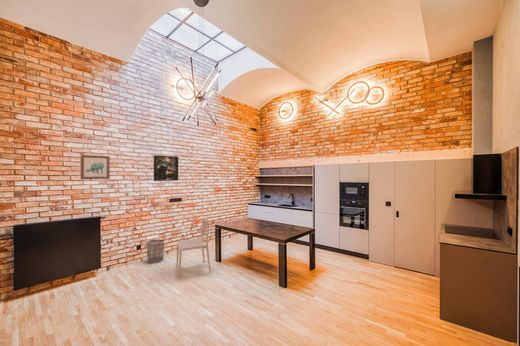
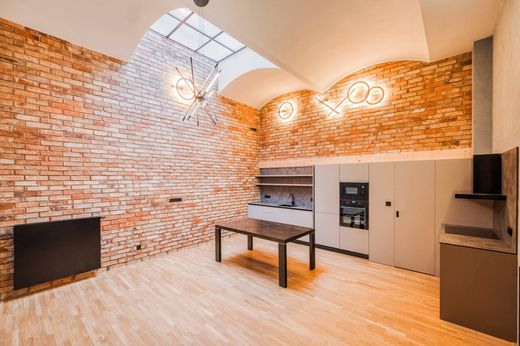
- wall art (95, 167)
- chair (193, 245)
- waste bin (156, 251)
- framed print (166, 168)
